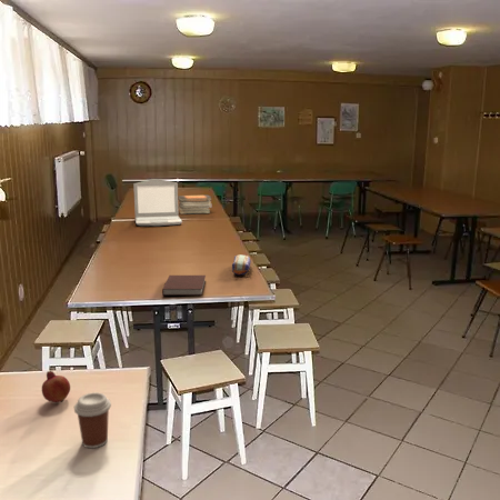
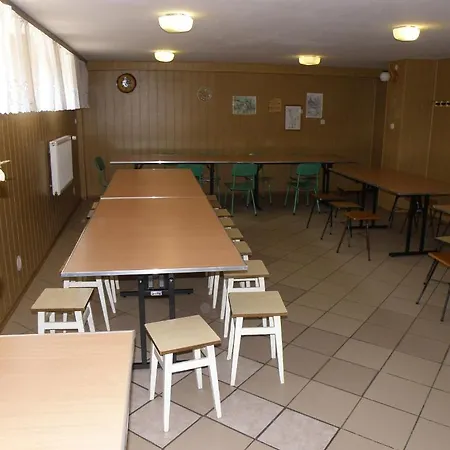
- fruit (56, 387)
- notebook (184, 284)
- laptop (157, 201)
- coffee cup (93, 420)
- pencil case (241, 263)
- book stack (194, 204)
